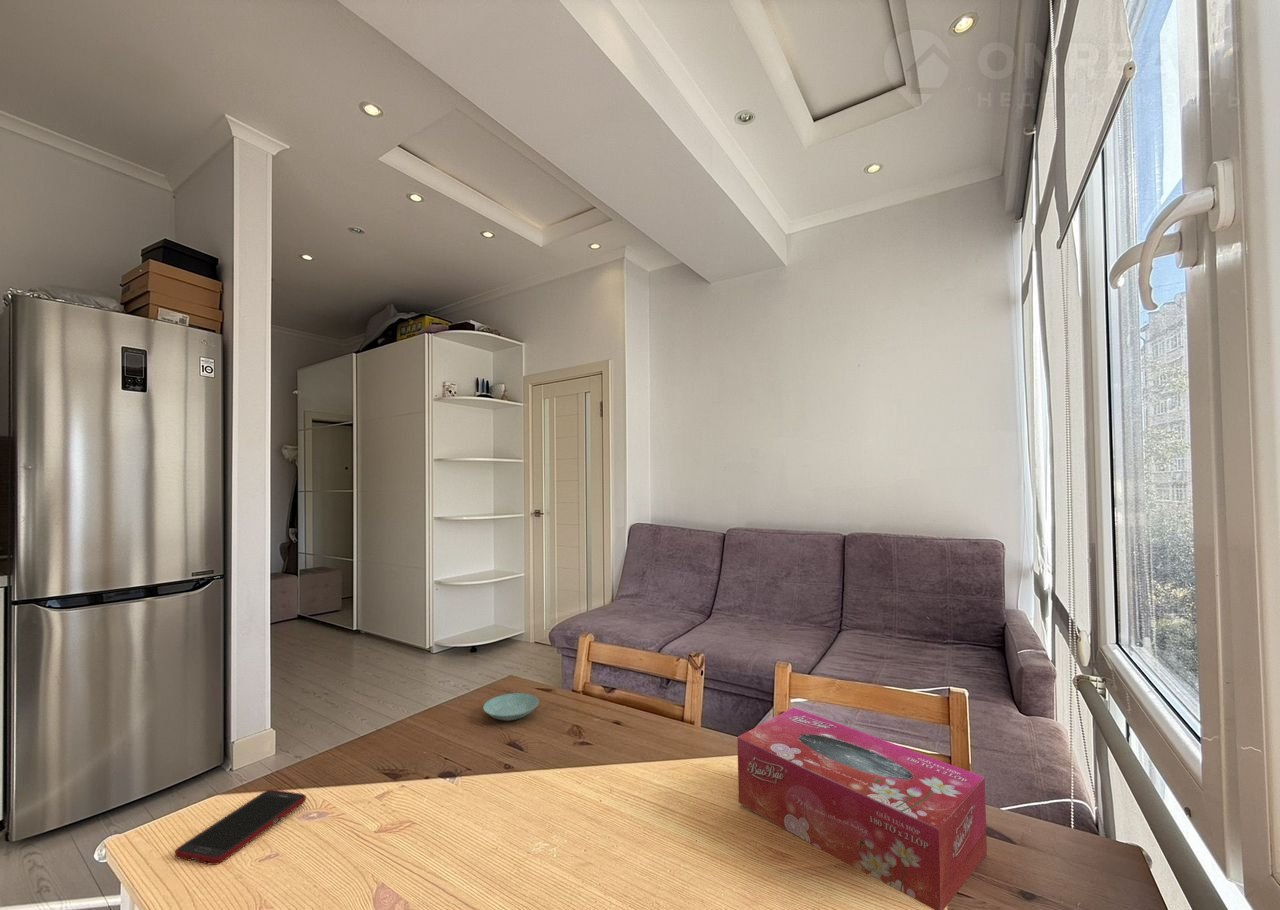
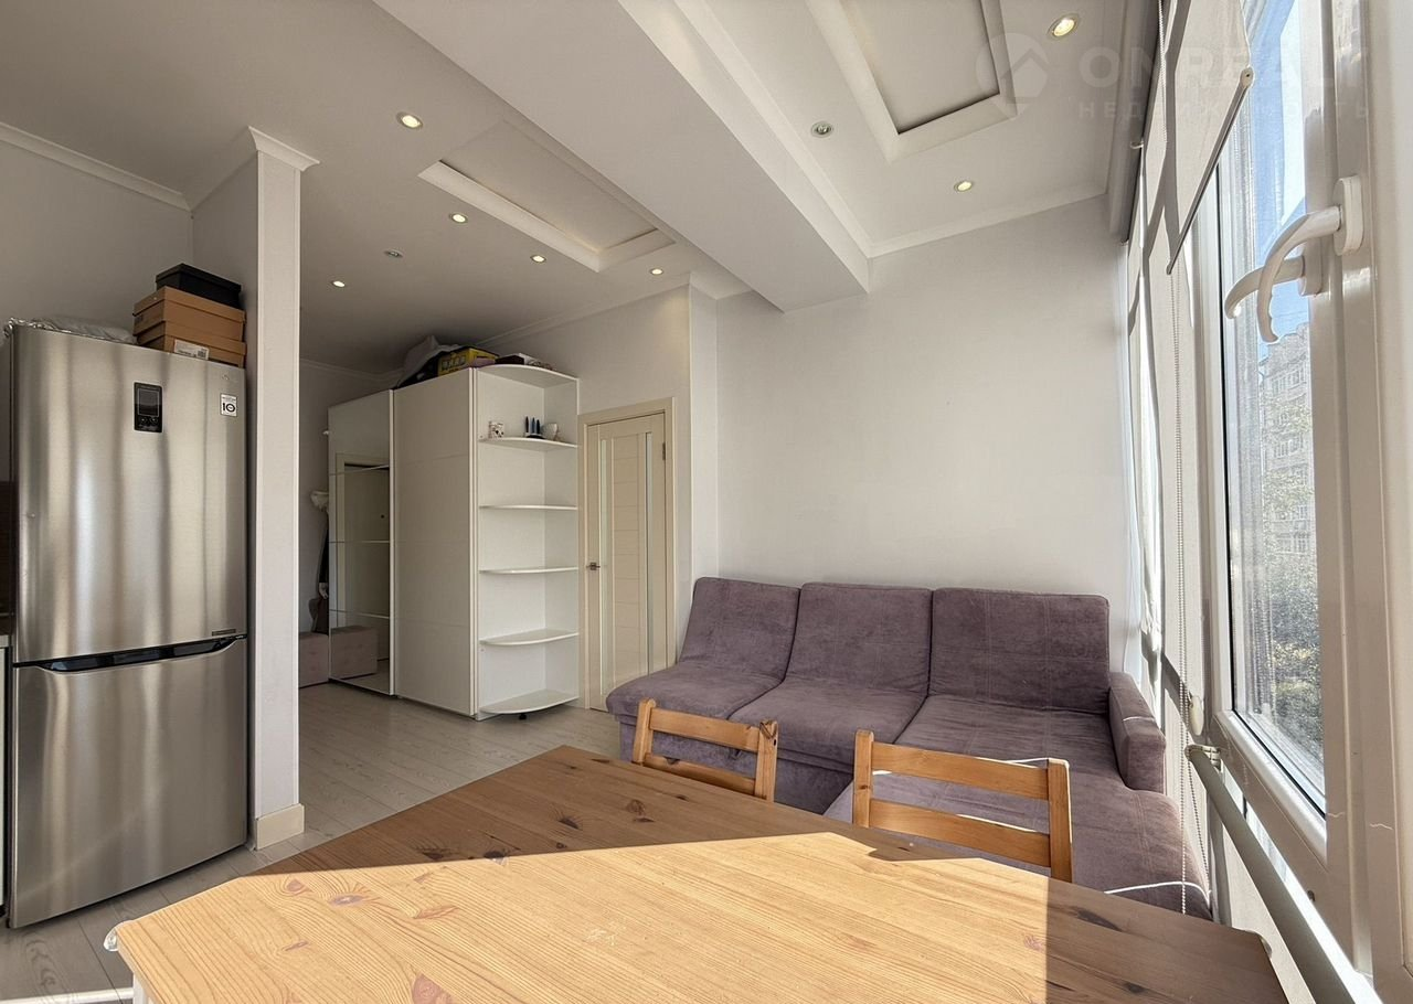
- cell phone (245, 824)
- tissue box (852, 791)
- saucer (511, 708)
